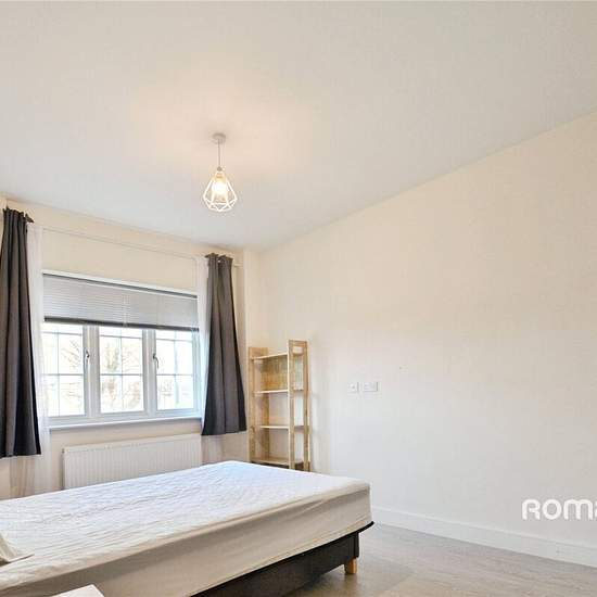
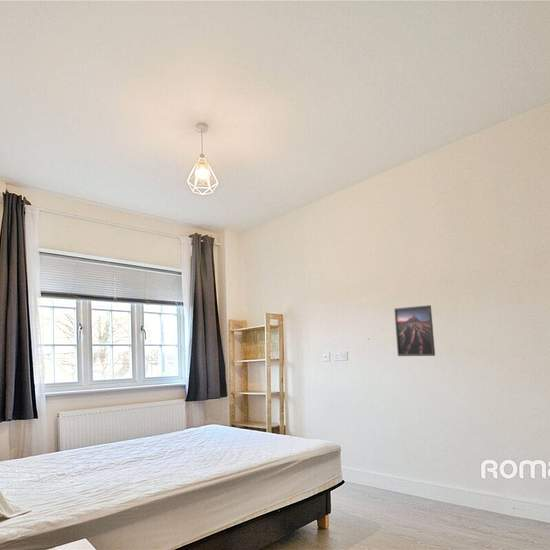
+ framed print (414, 331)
